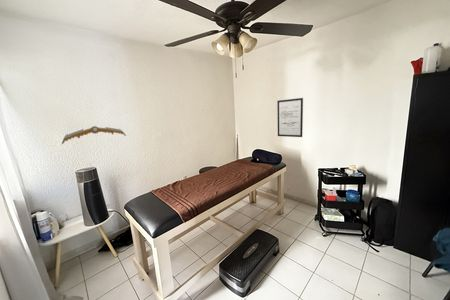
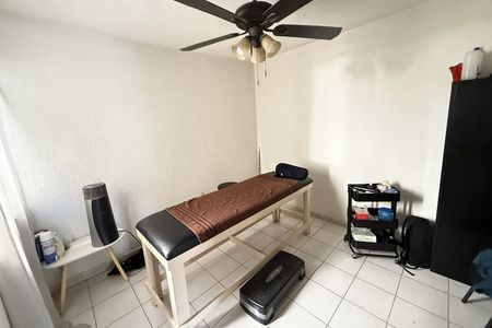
- wall art (289, 118)
- wall ornament (95, 133)
